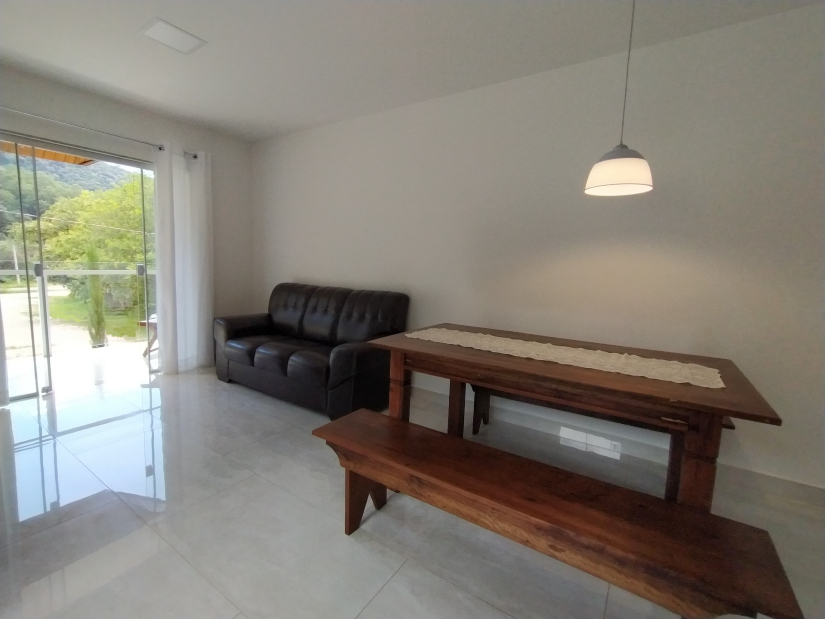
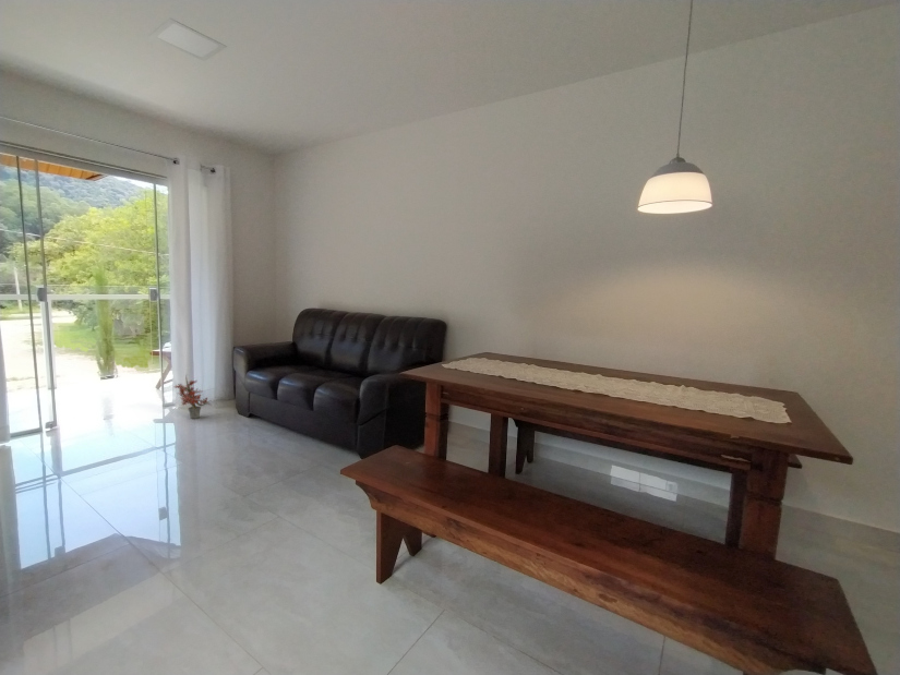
+ potted plant (191, 395)
